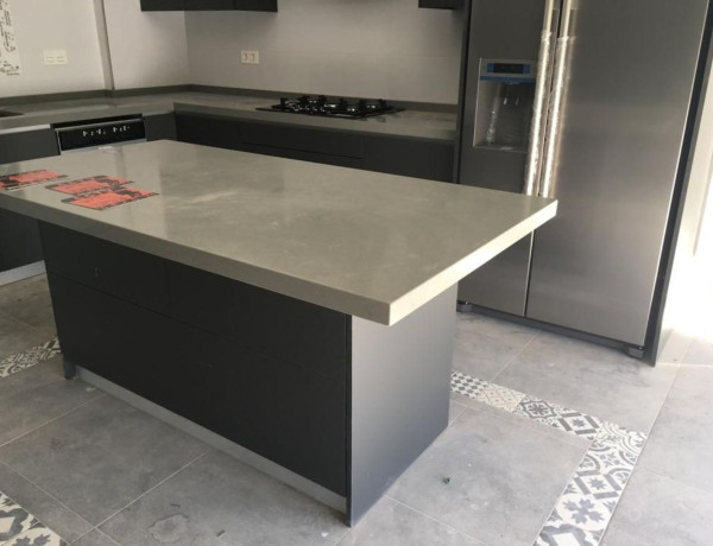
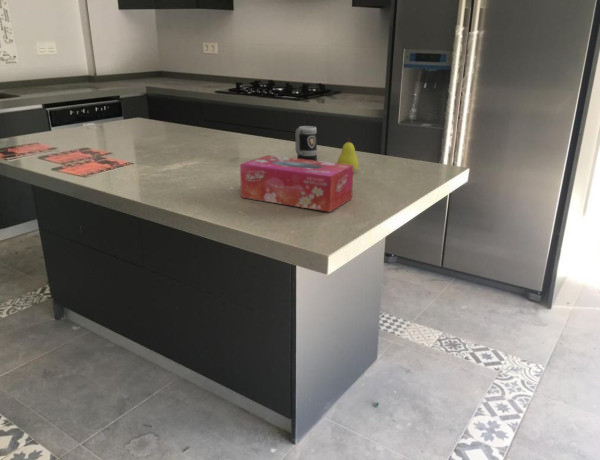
+ mug (304, 144)
+ fruit (348, 155)
+ tissue box (296, 181)
